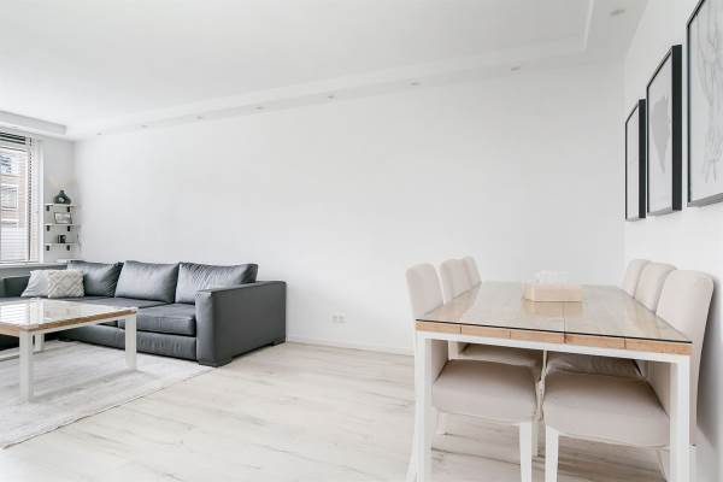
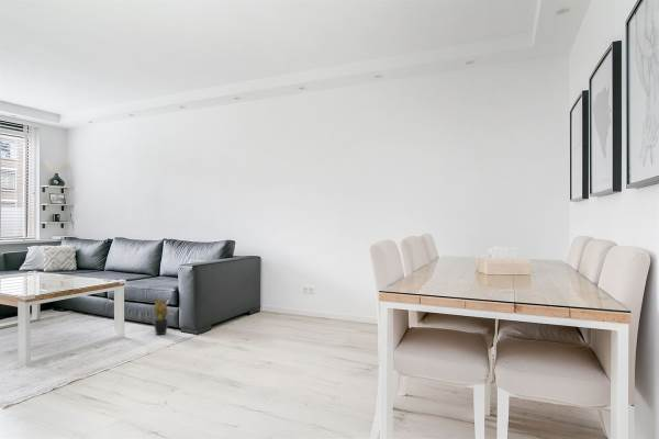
+ potted plant (160, 315)
